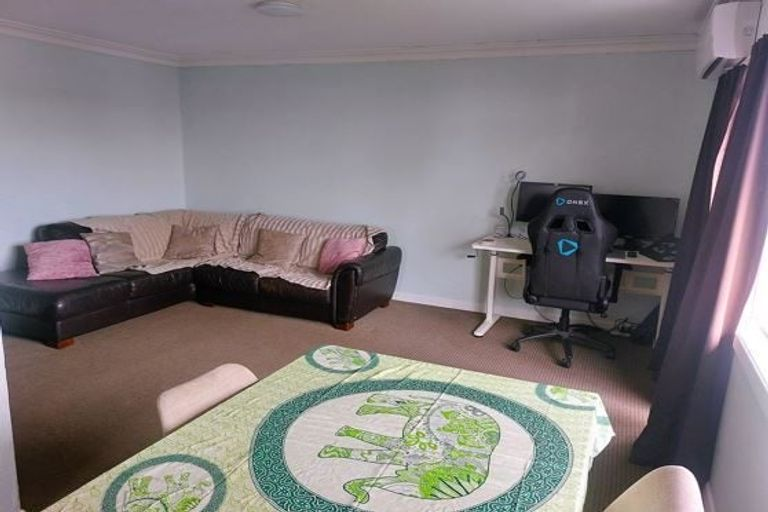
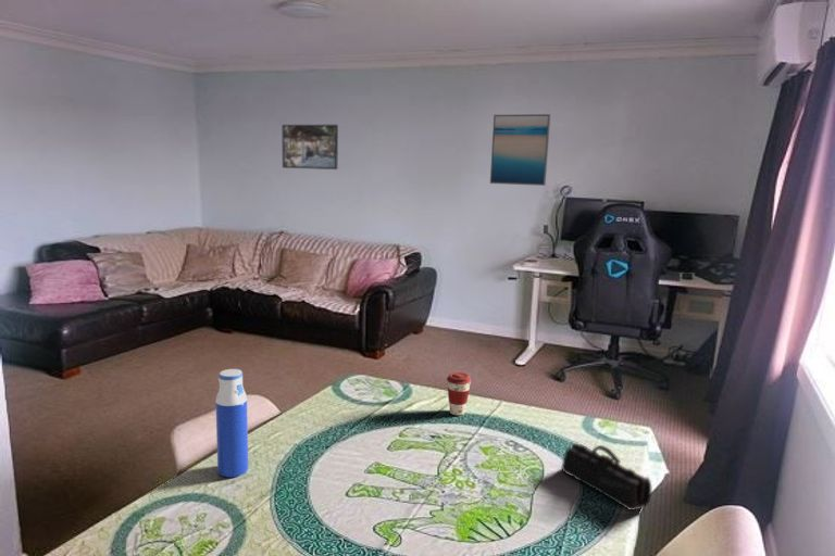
+ wall art (519, 150)
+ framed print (309, 147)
+ water bottle (232, 421)
+ coffee cup (458, 393)
+ pencil case (606, 467)
